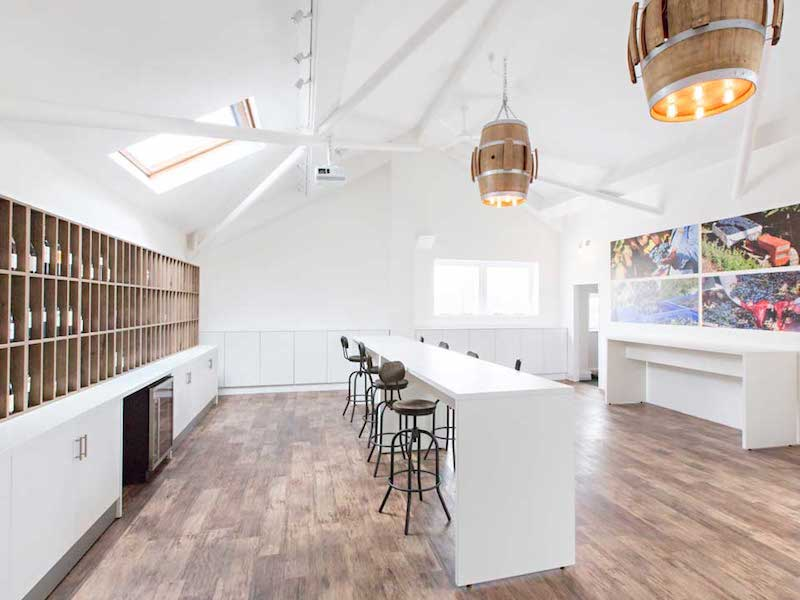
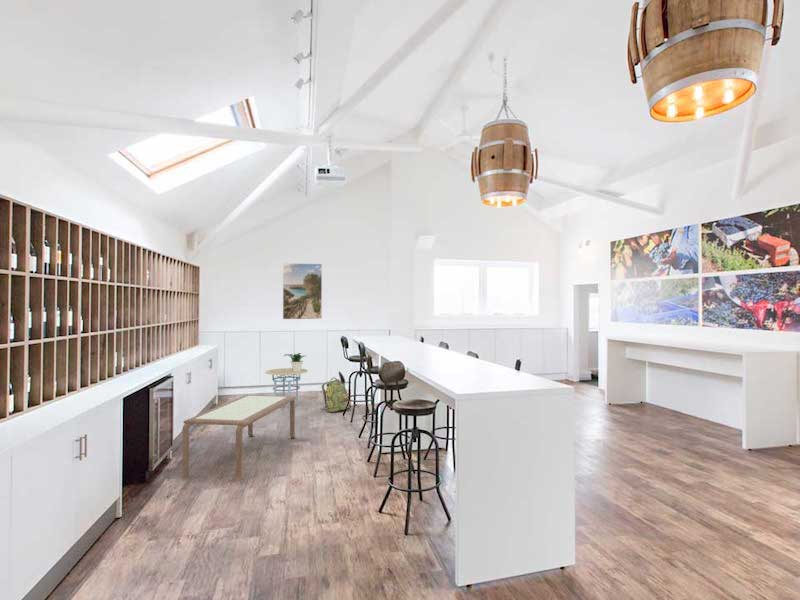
+ side table (286, 390)
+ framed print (302, 291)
+ coffee table (248, 430)
+ backpack (335, 390)
+ potted plant (295, 362)
